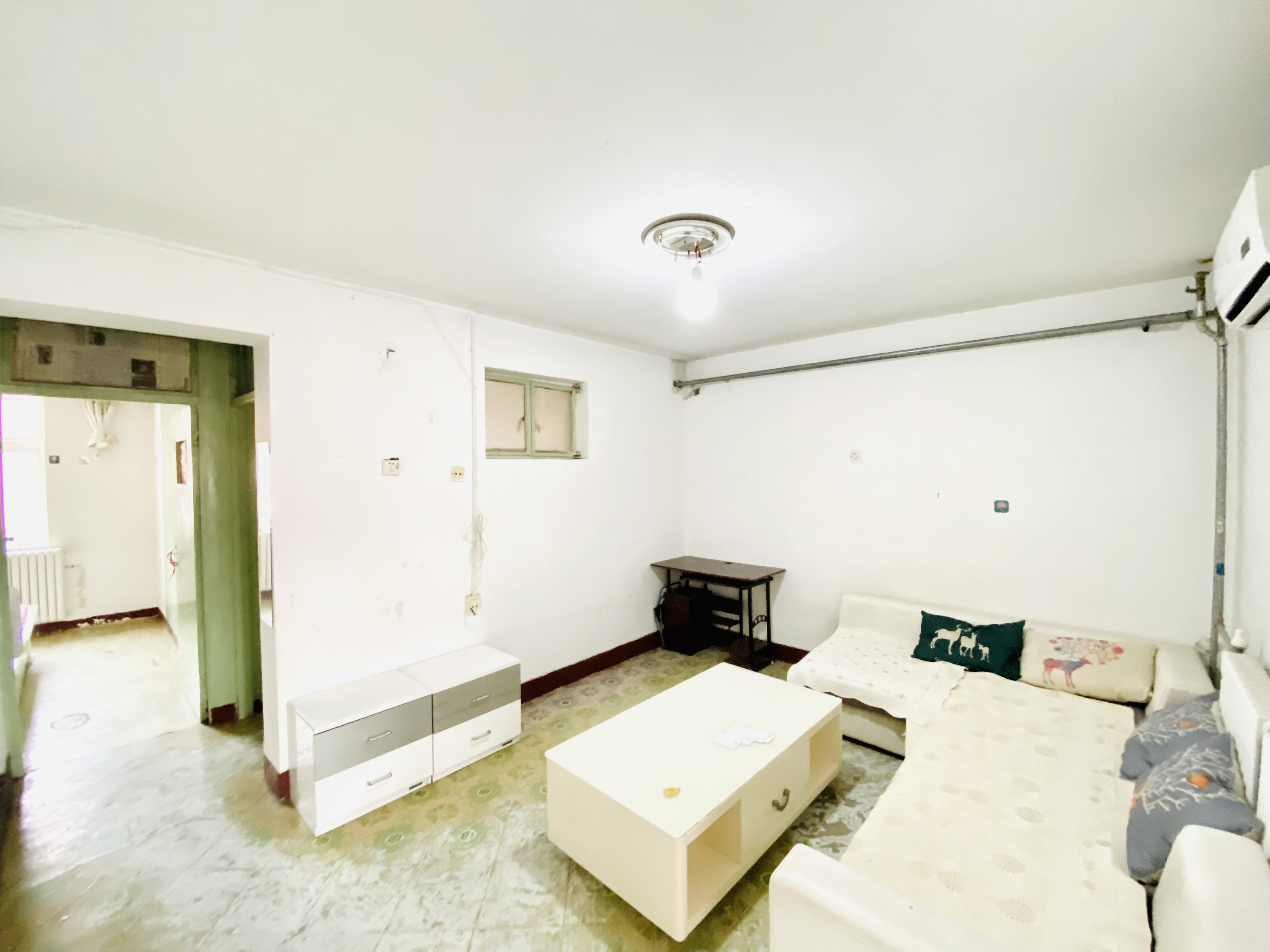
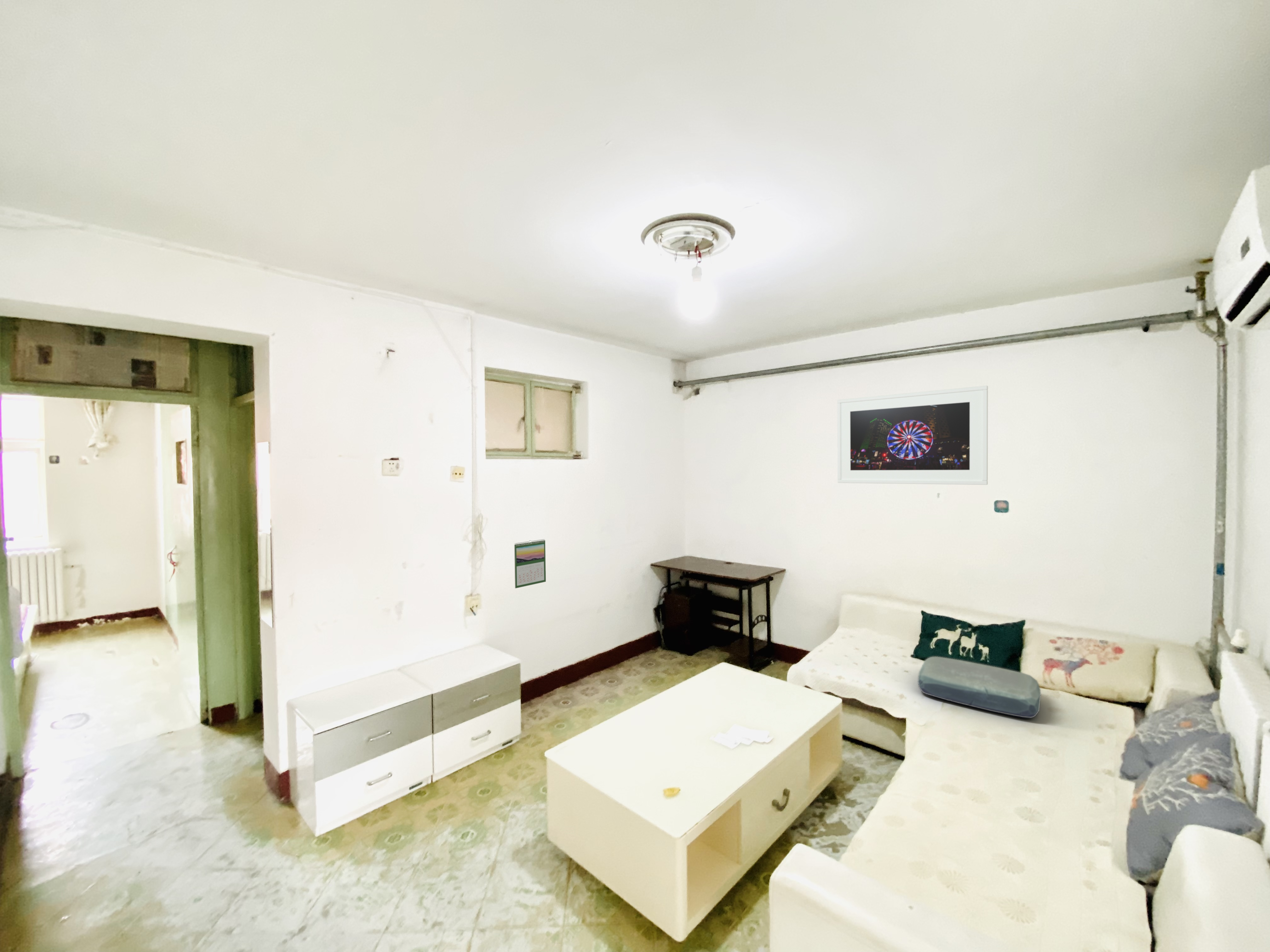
+ cushion (977, 684)
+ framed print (906, 439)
+ calendar (530, 563)
